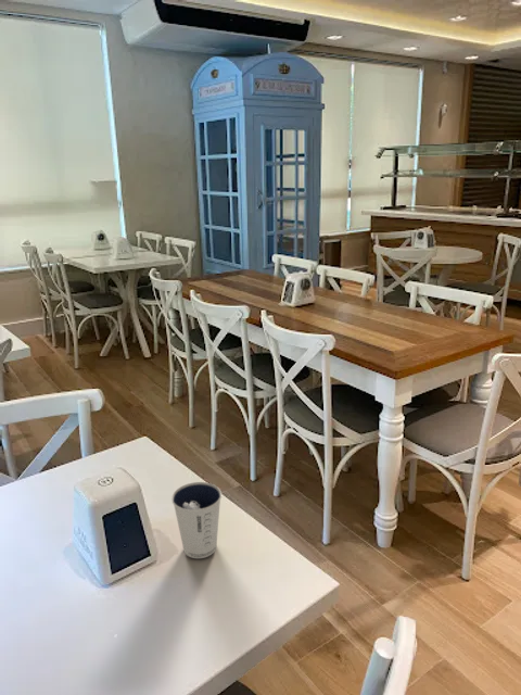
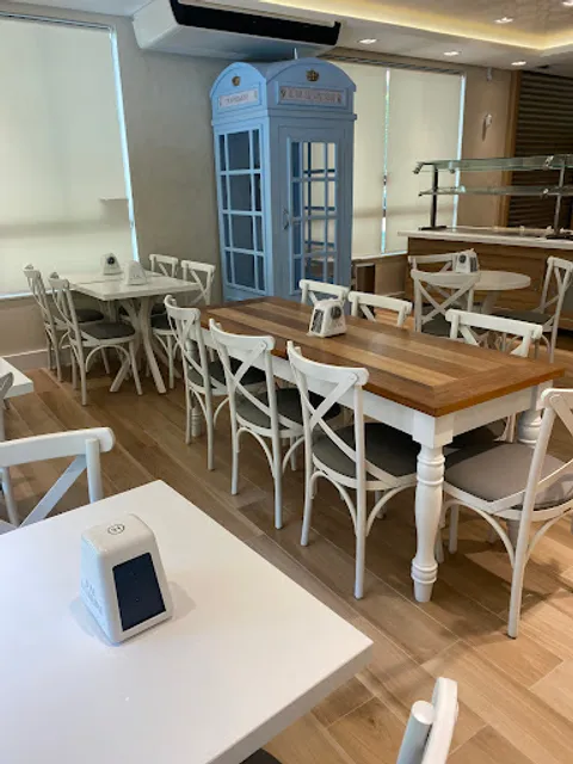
- dixie cup (198, 521)
